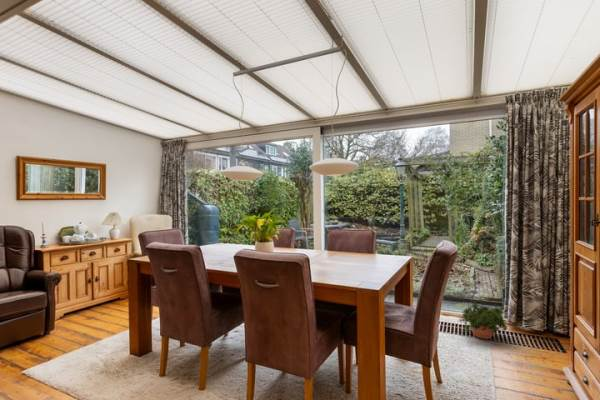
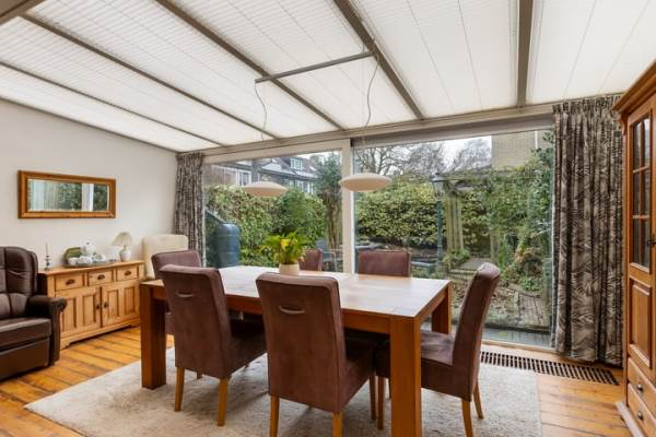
- potted plant (482, 320)
